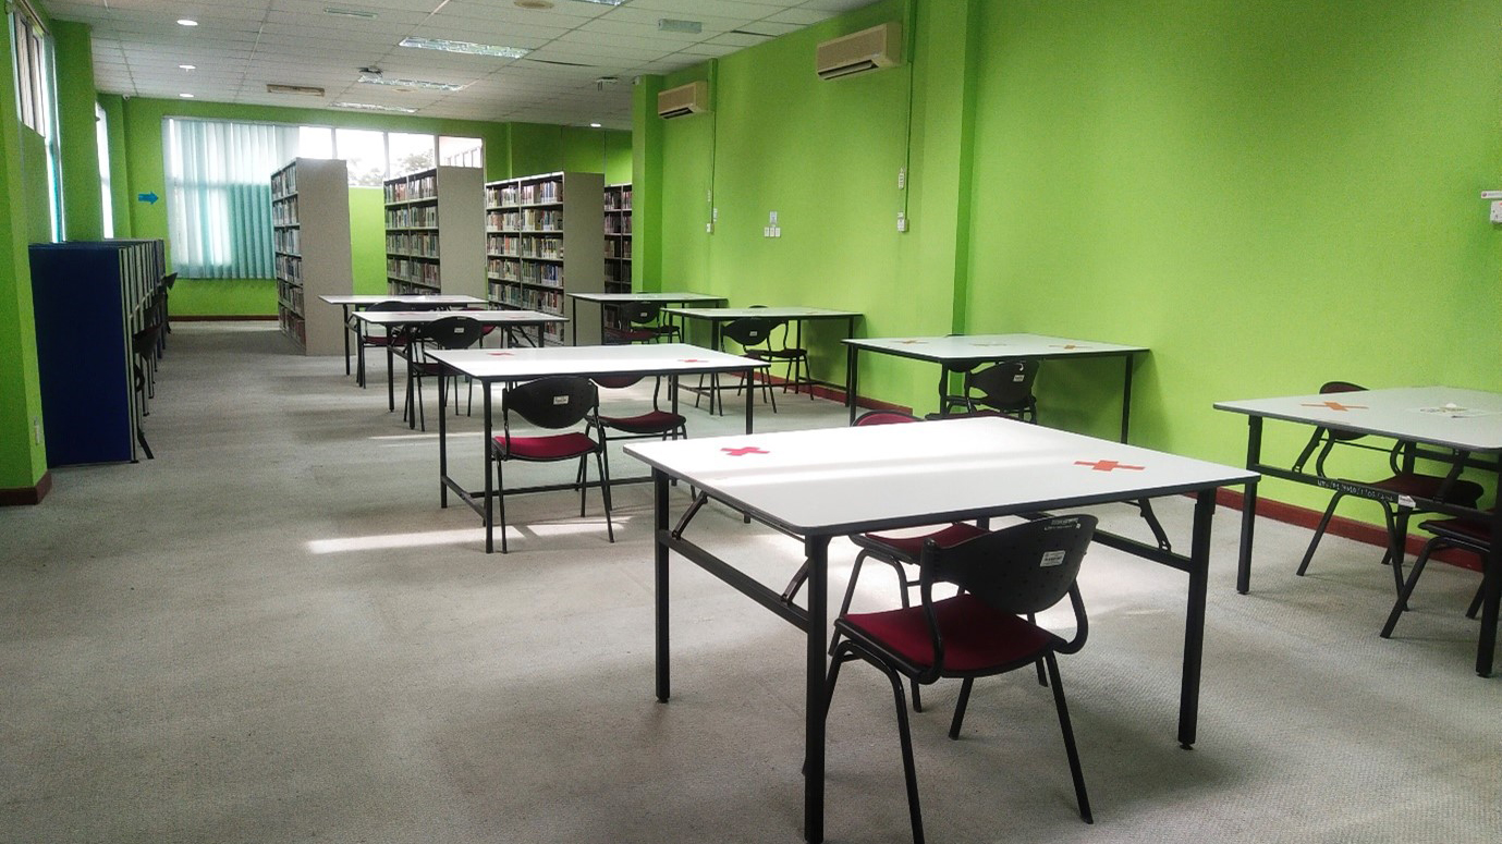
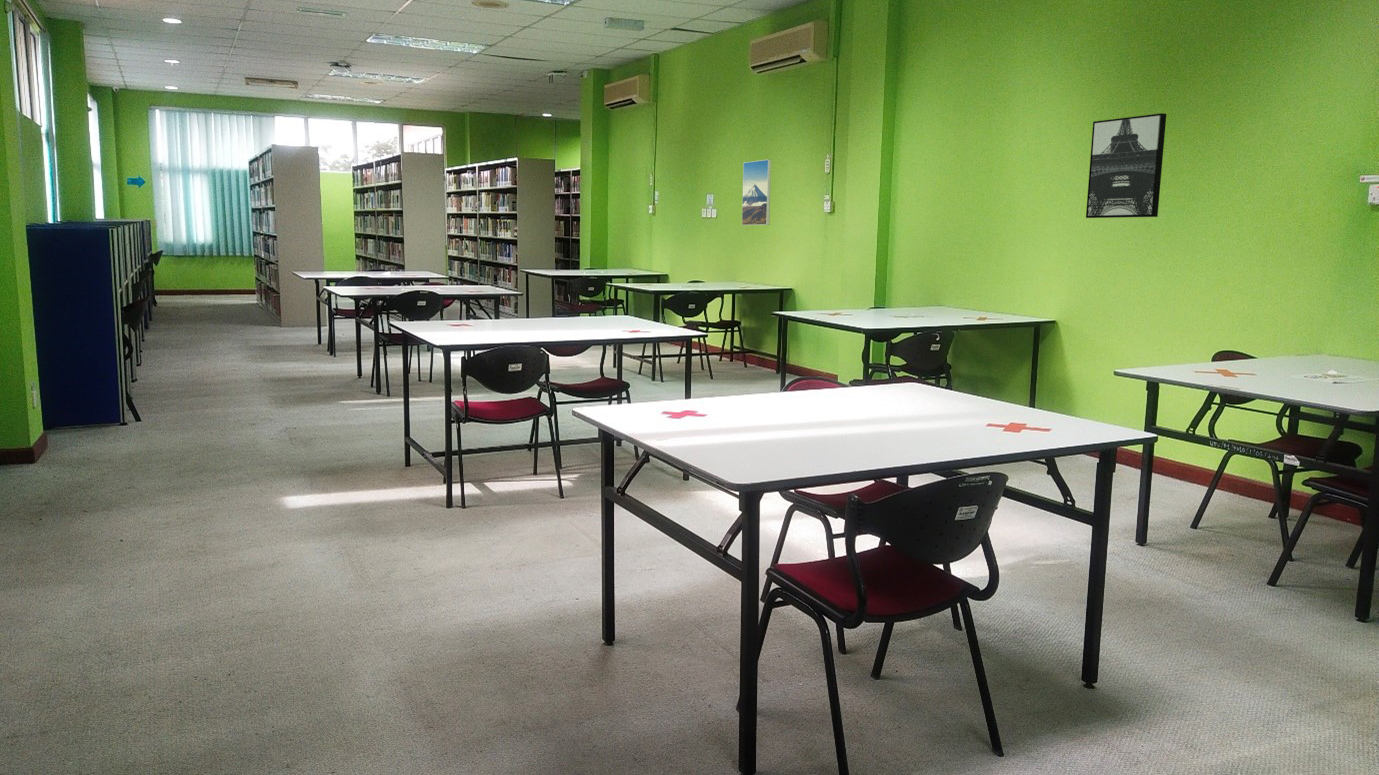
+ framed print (756, 193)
+ wall art (1124, 168)
